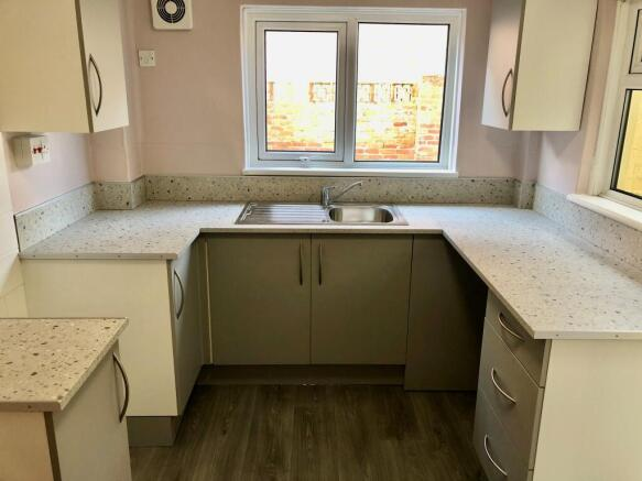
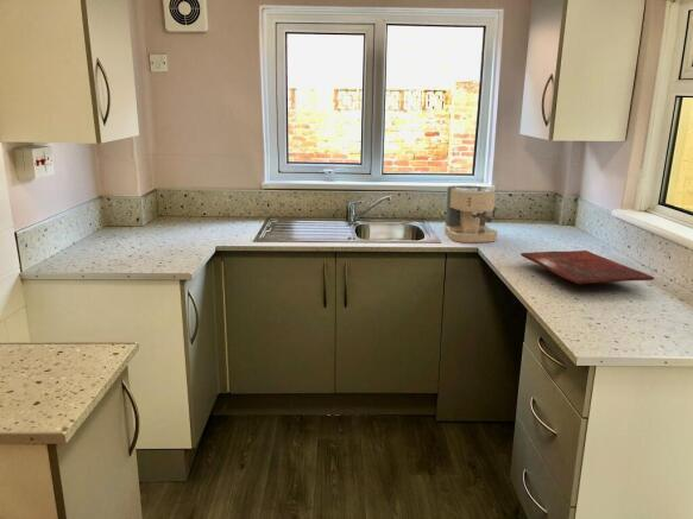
+ coffee maker (472, 211)
+ cutting board (581, 271)
